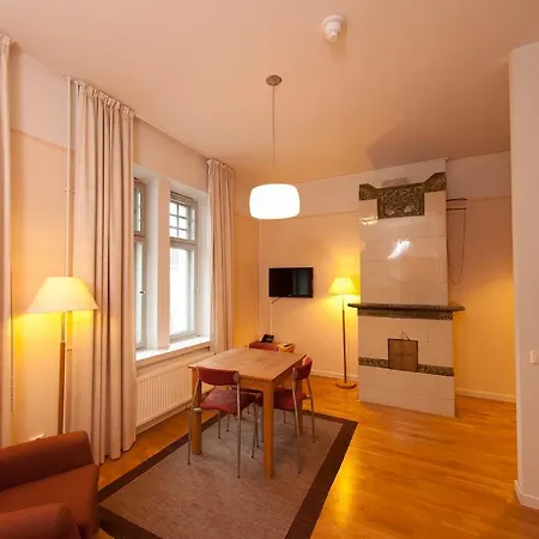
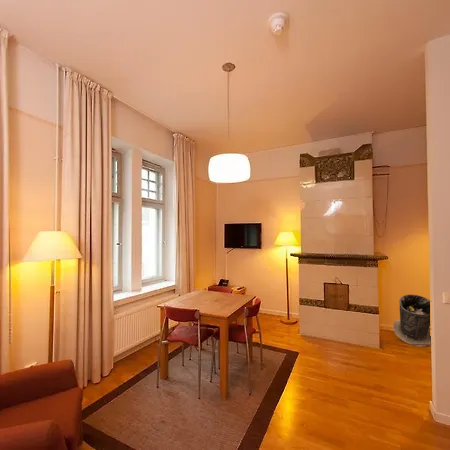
+ trash can (414, 318)
